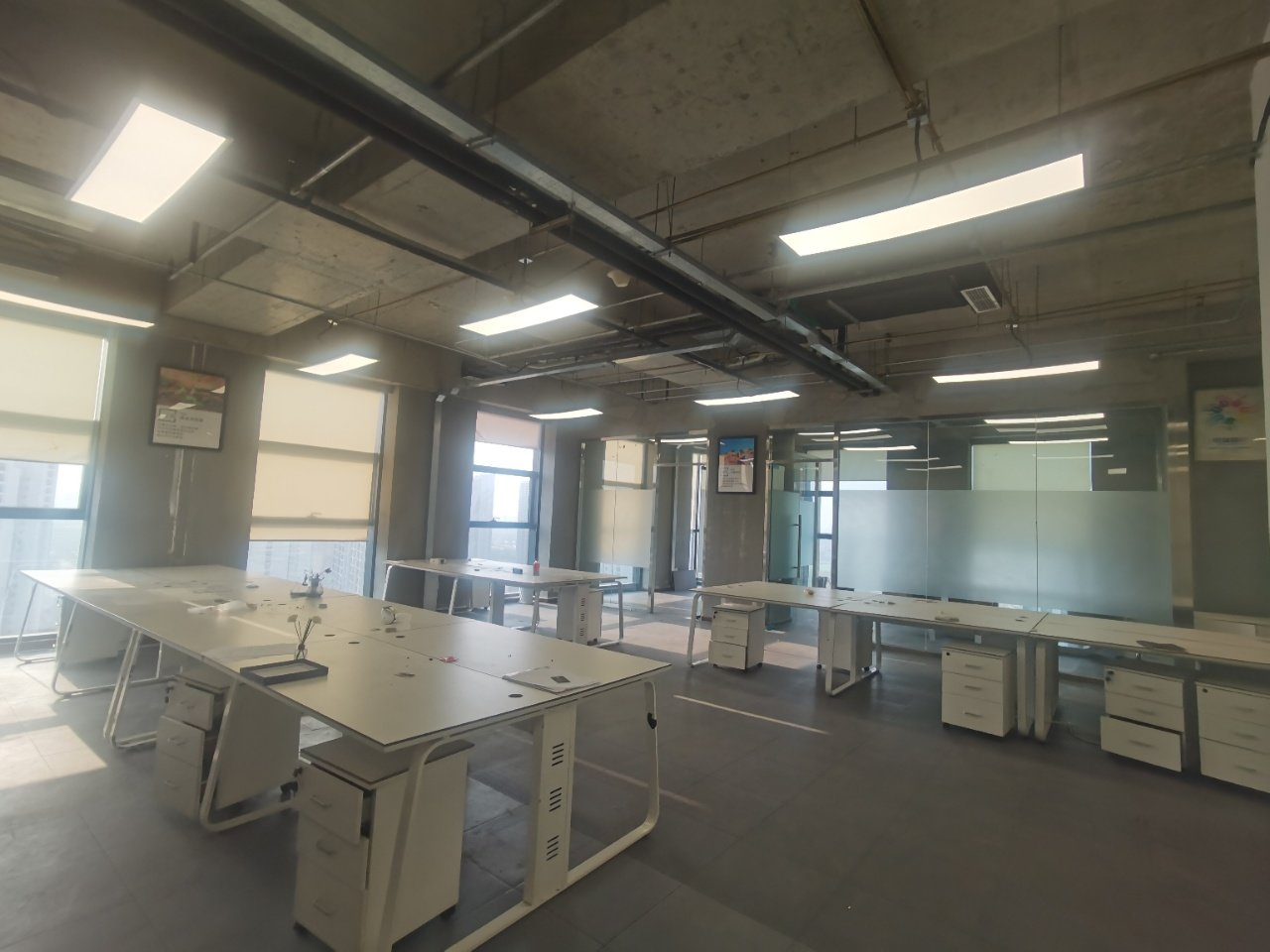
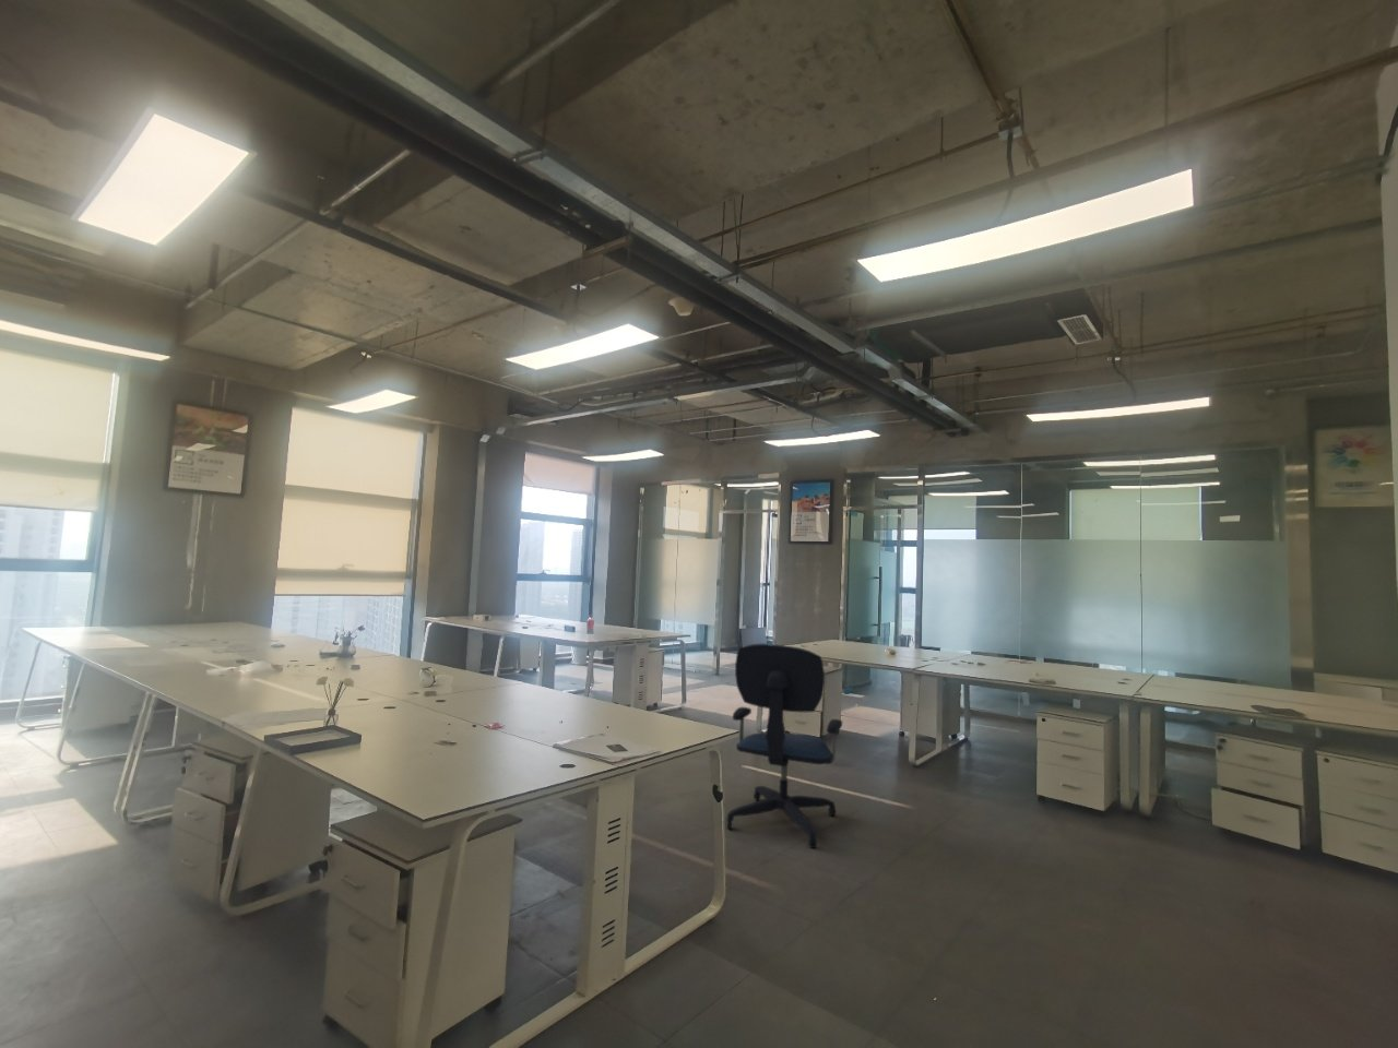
+ office chair (784, 730)
